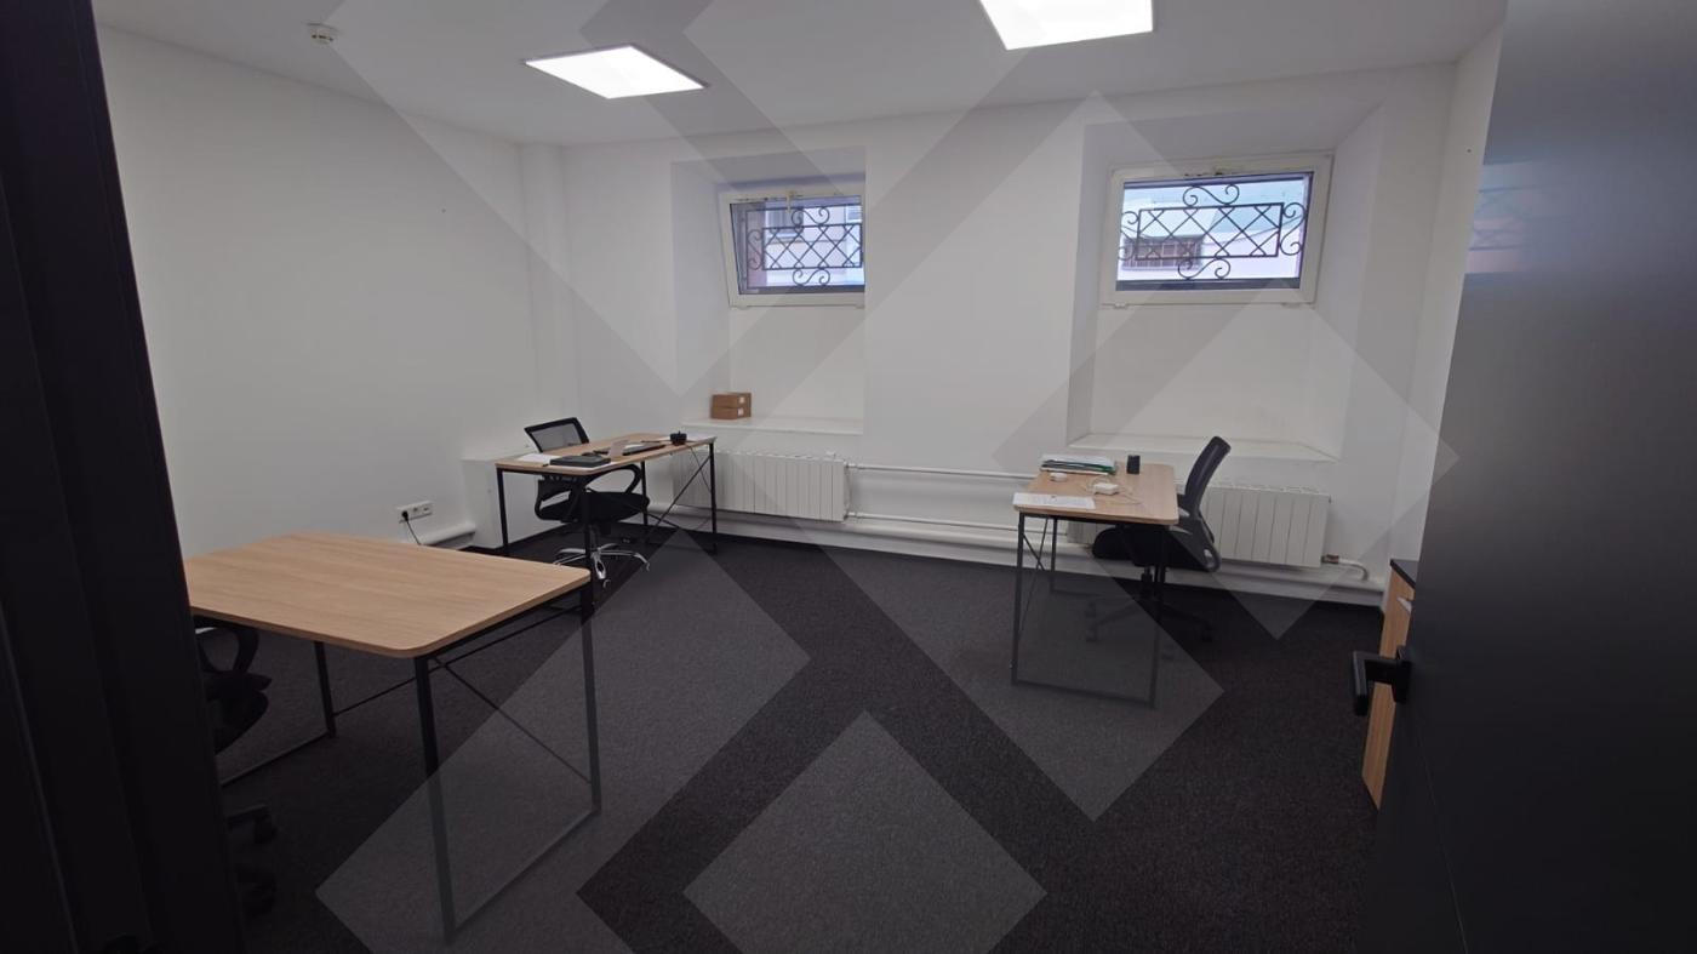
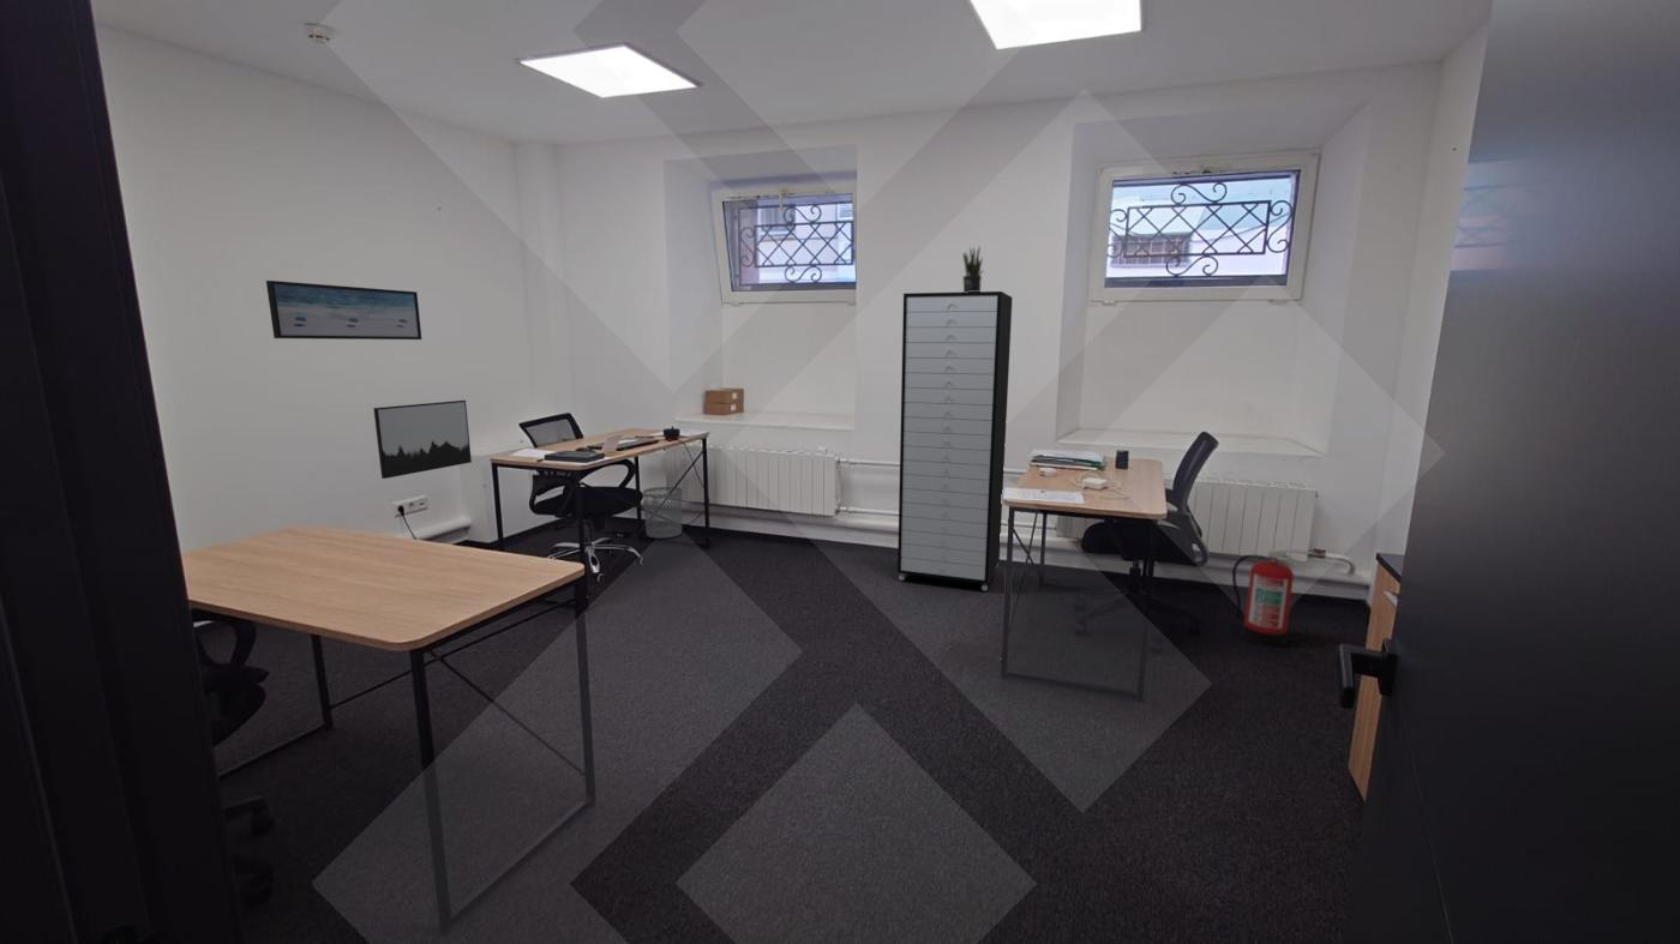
+ wall art (352, 313)
+ potted plant (972, 270)
+ waste bin (662, 512)
+ fire extinguisher (1270, 593)
+ wall art (426, 437)
+ storage cabinet (954, 439)
